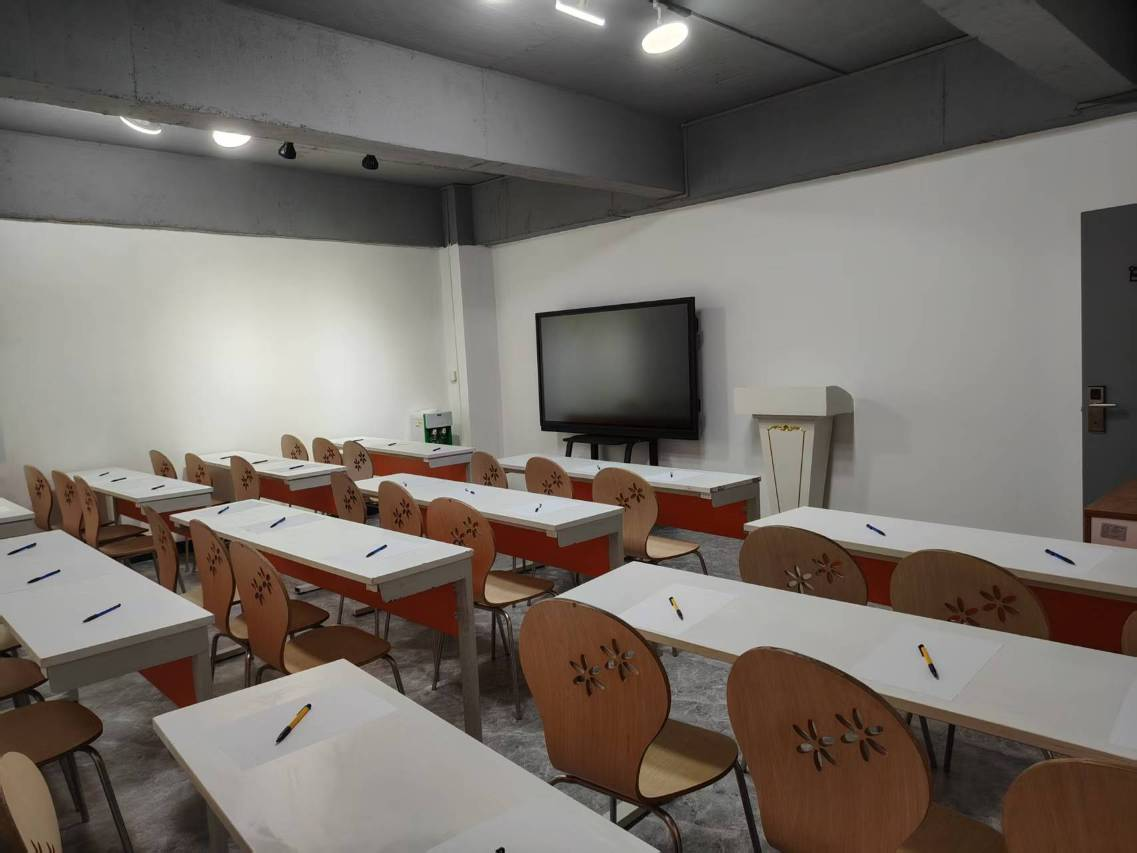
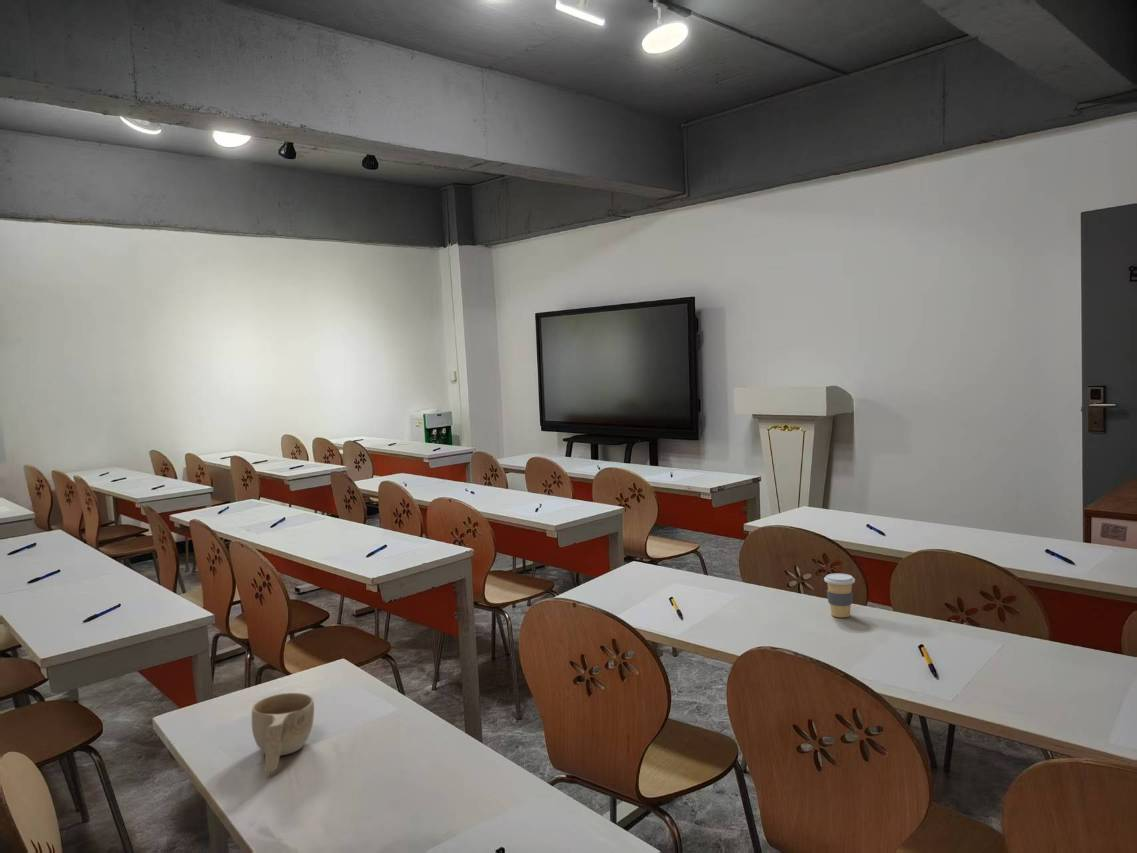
+ cup (279, 731)
+ coffee cup (839, 595)
